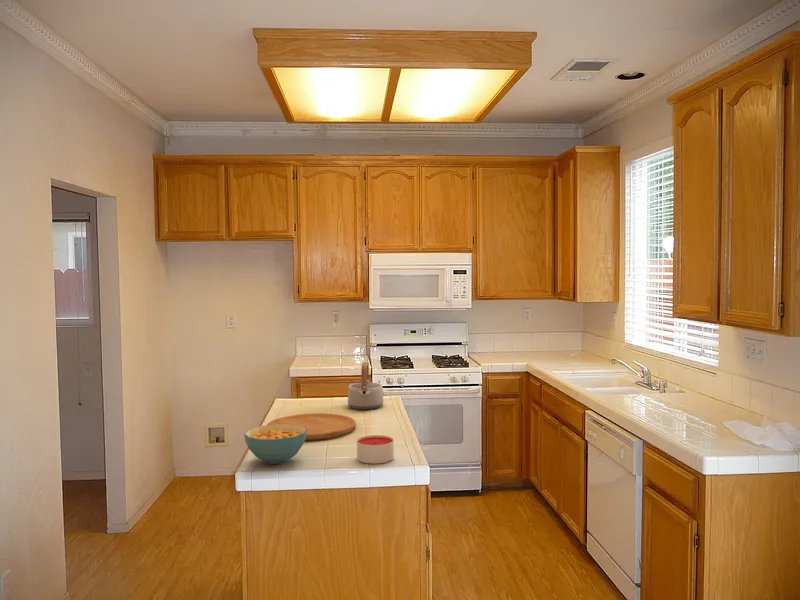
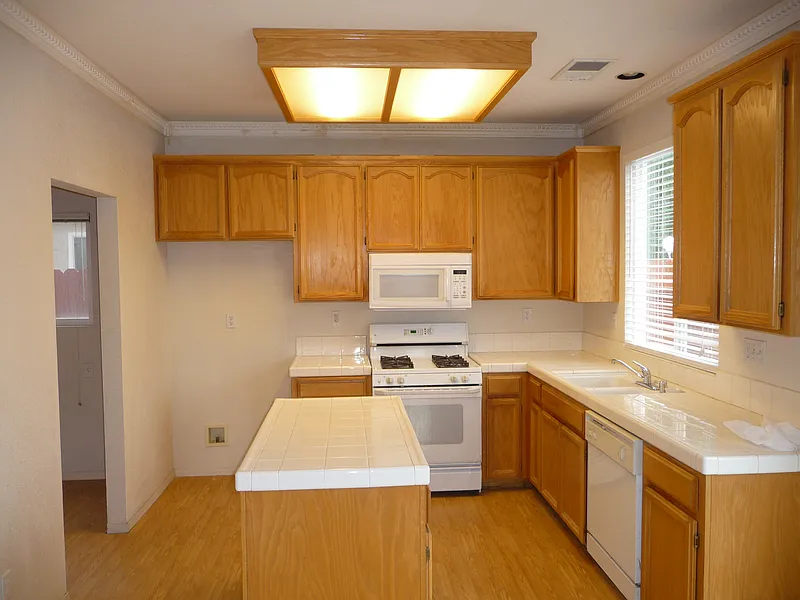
- candle (375, 448)
- cereal bowl (276, 446)
- teapot (365, 385)
- cutting board (311, 426)
